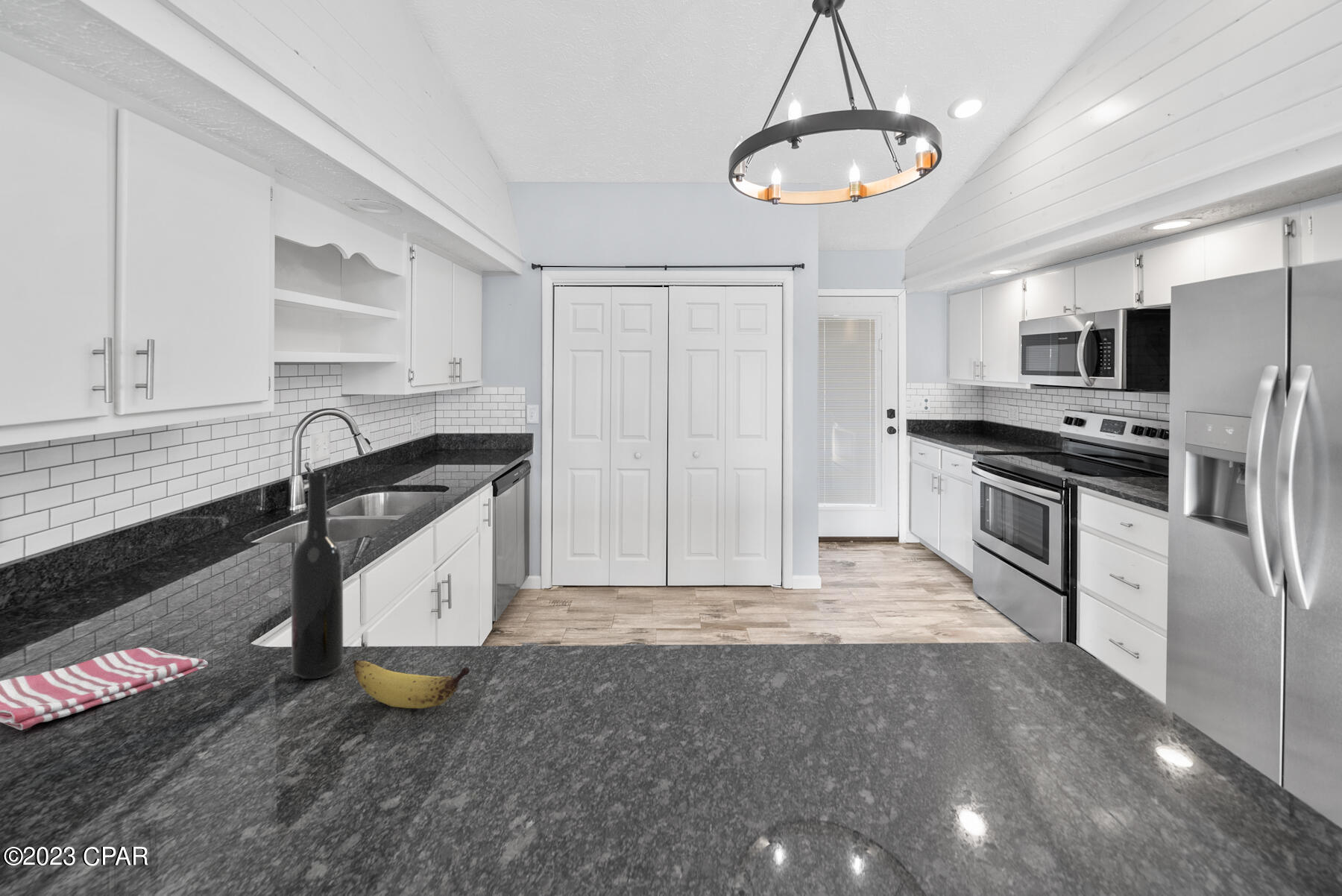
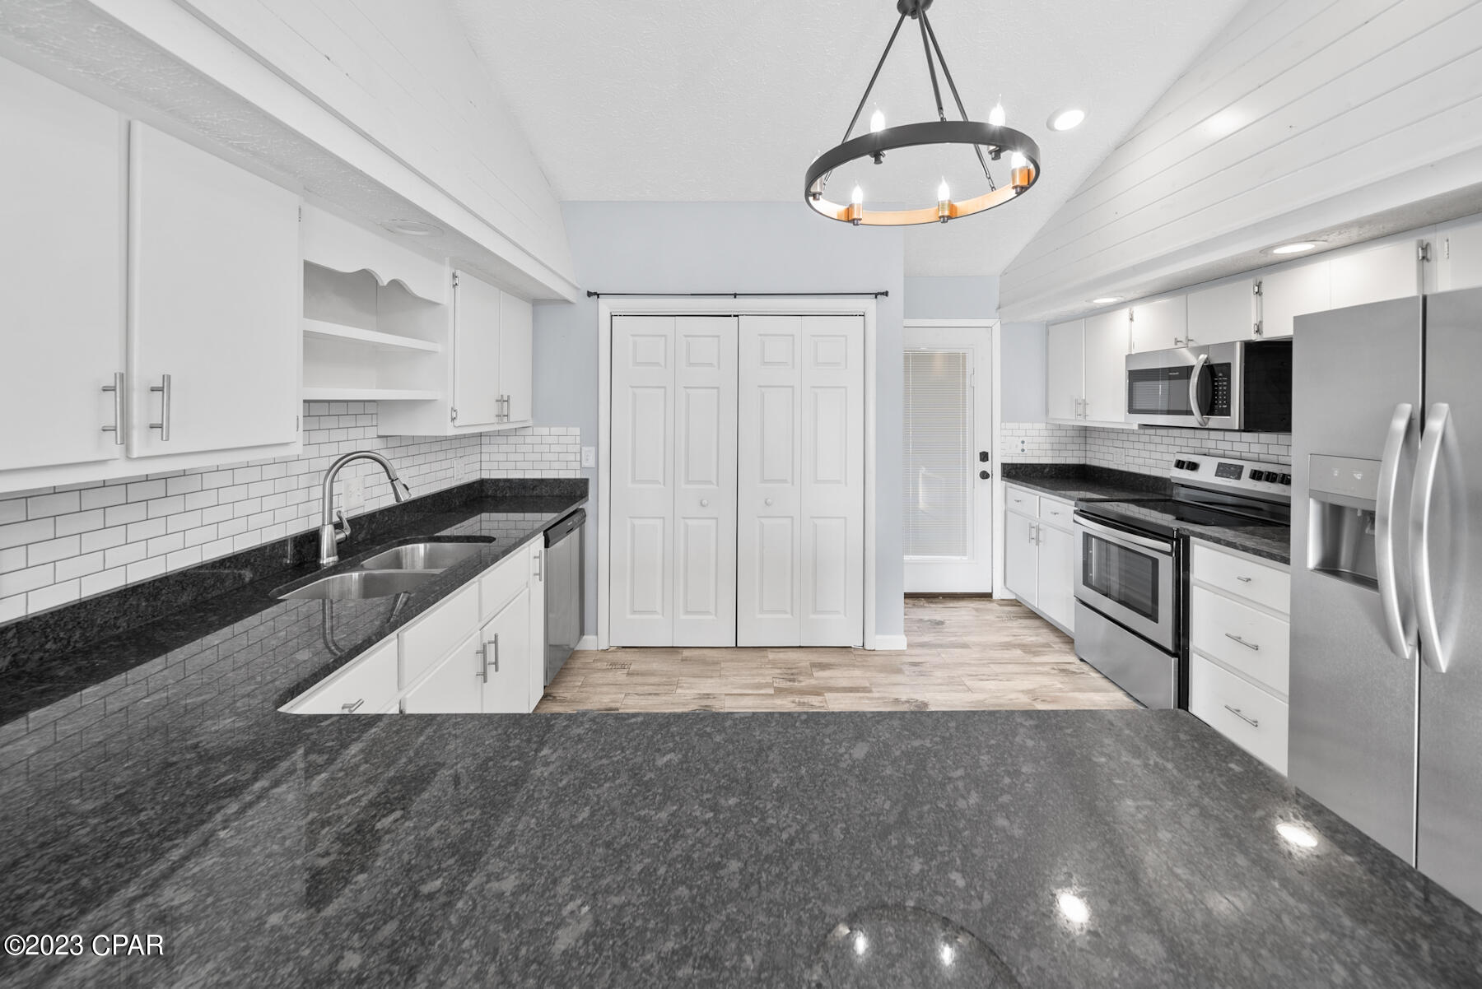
- bottle (317, 572)
- dish towel (92, 678)
- banana (409, 682)
